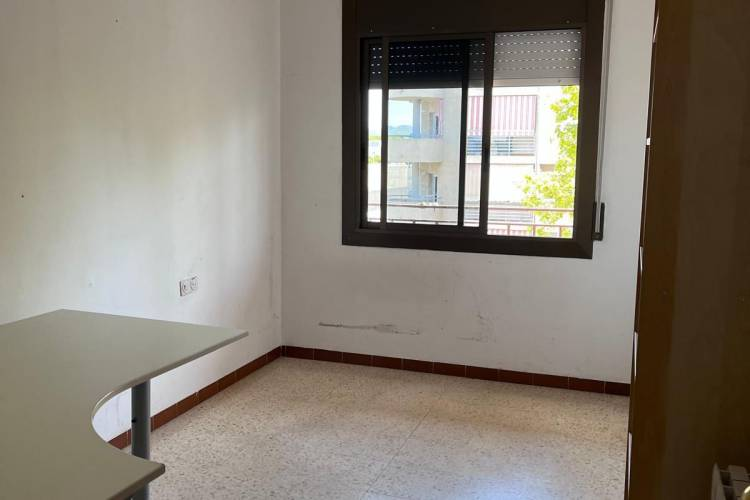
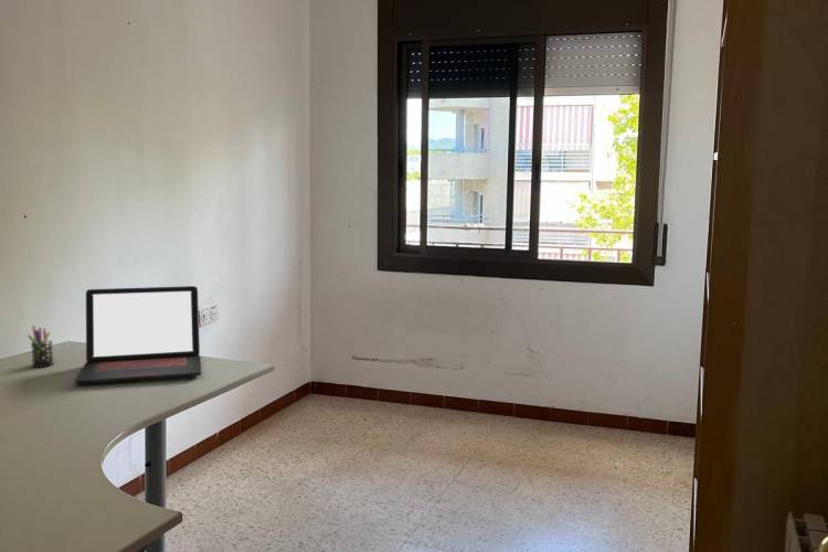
+ laptop (141, 331)
+ pen holder (39, 346)
